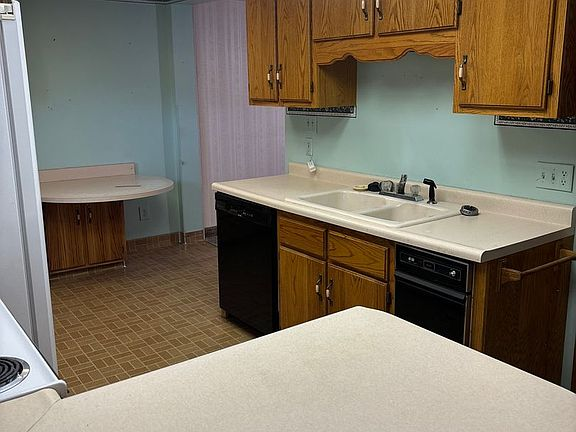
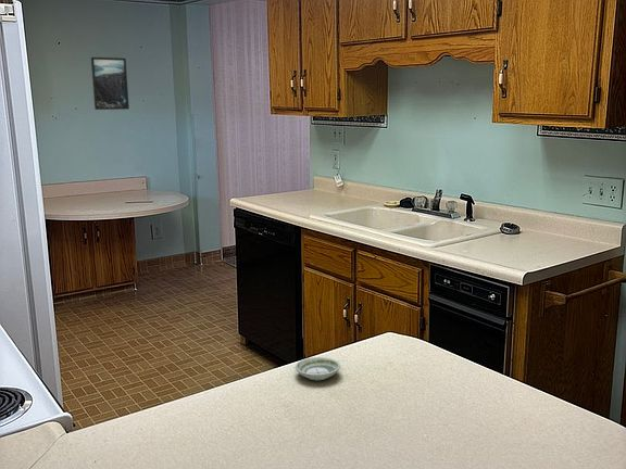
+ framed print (110, 84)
+ saucer (317, 370)
